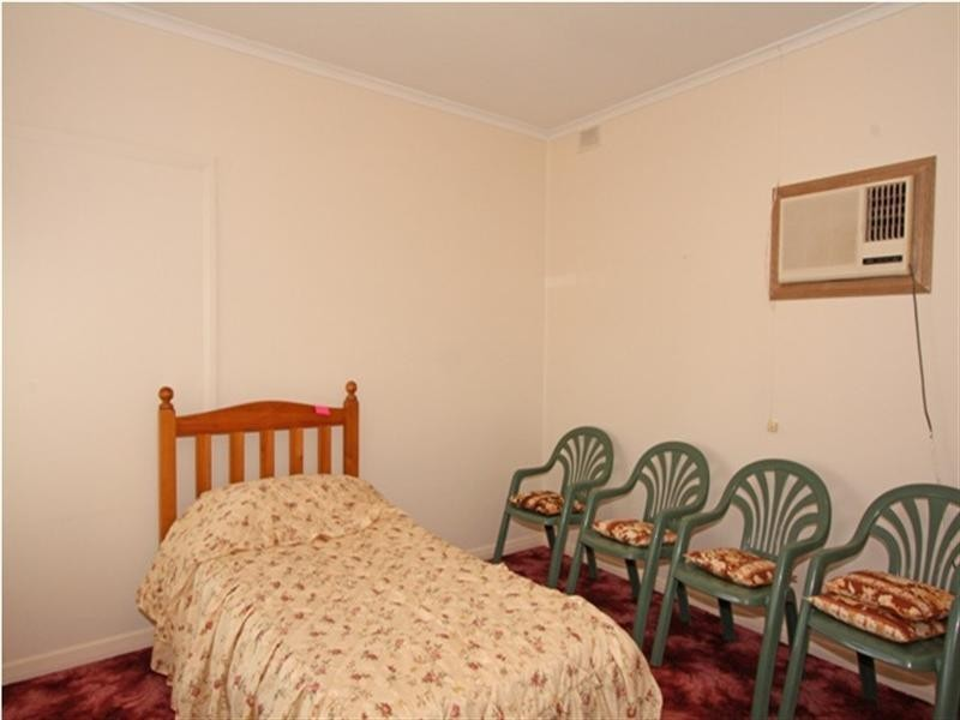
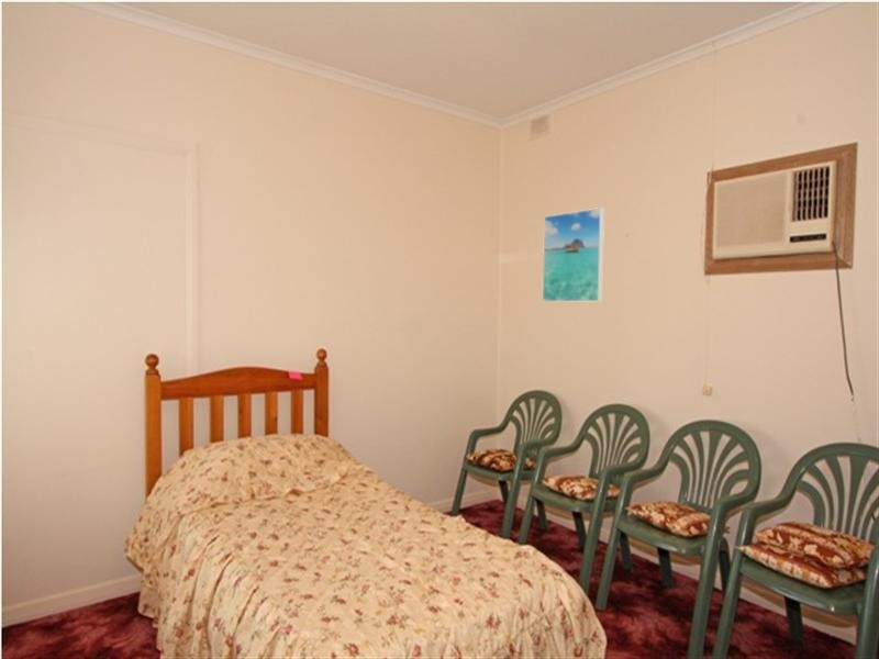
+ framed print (571, 257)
